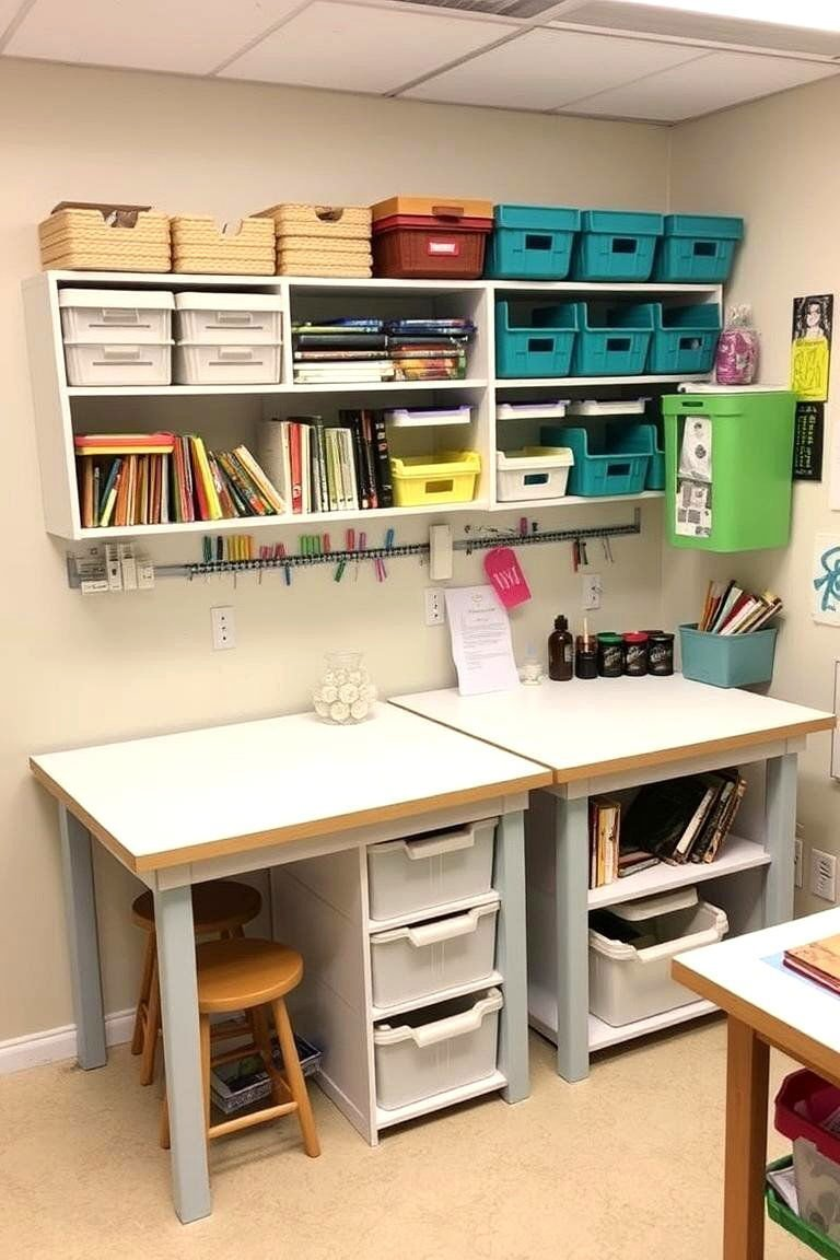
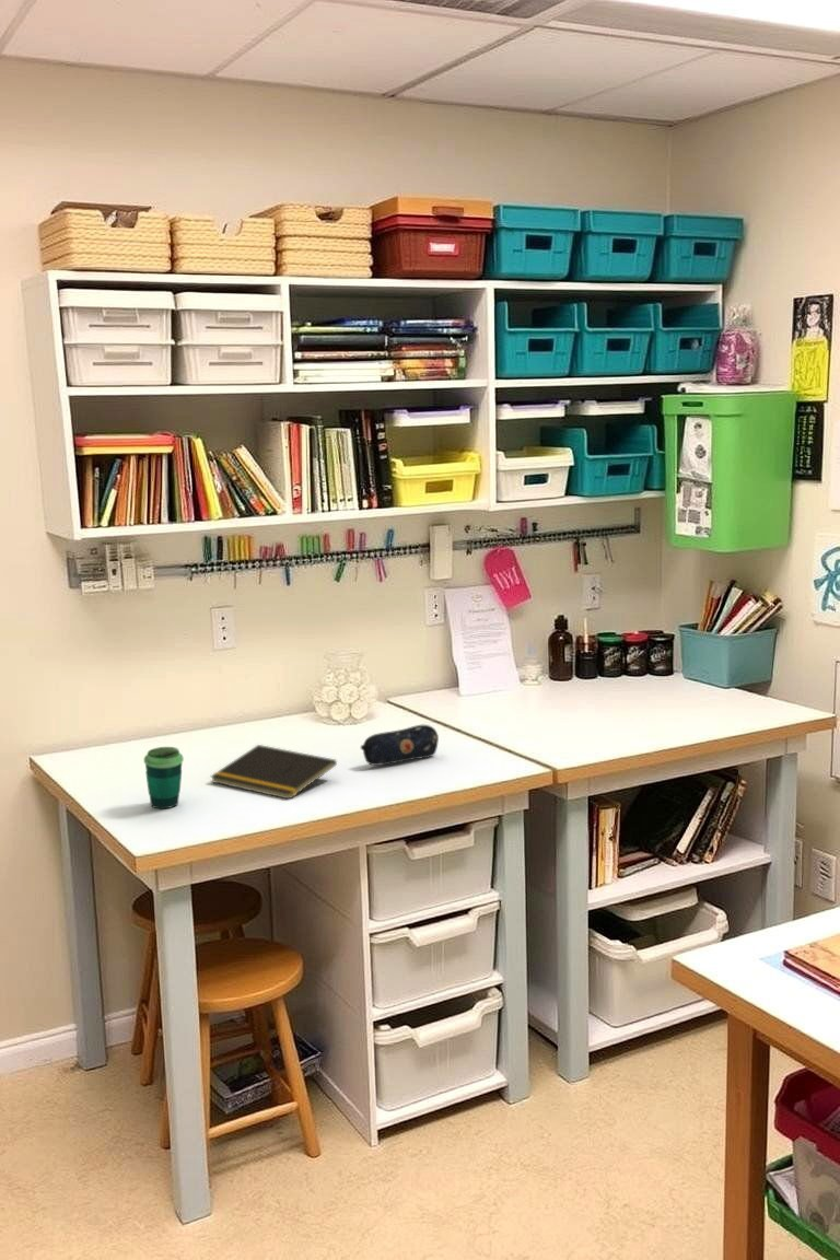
+ notepad (273, 770)
+ pencil case (401, 745)
+ cup (164, 778)
